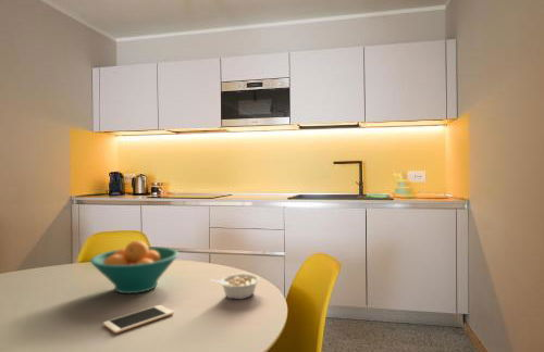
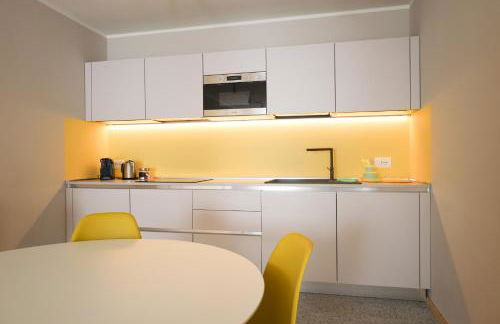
- cell phone (139, 317)
- legume (238, 286)
- fruit bowl (136, 264)
